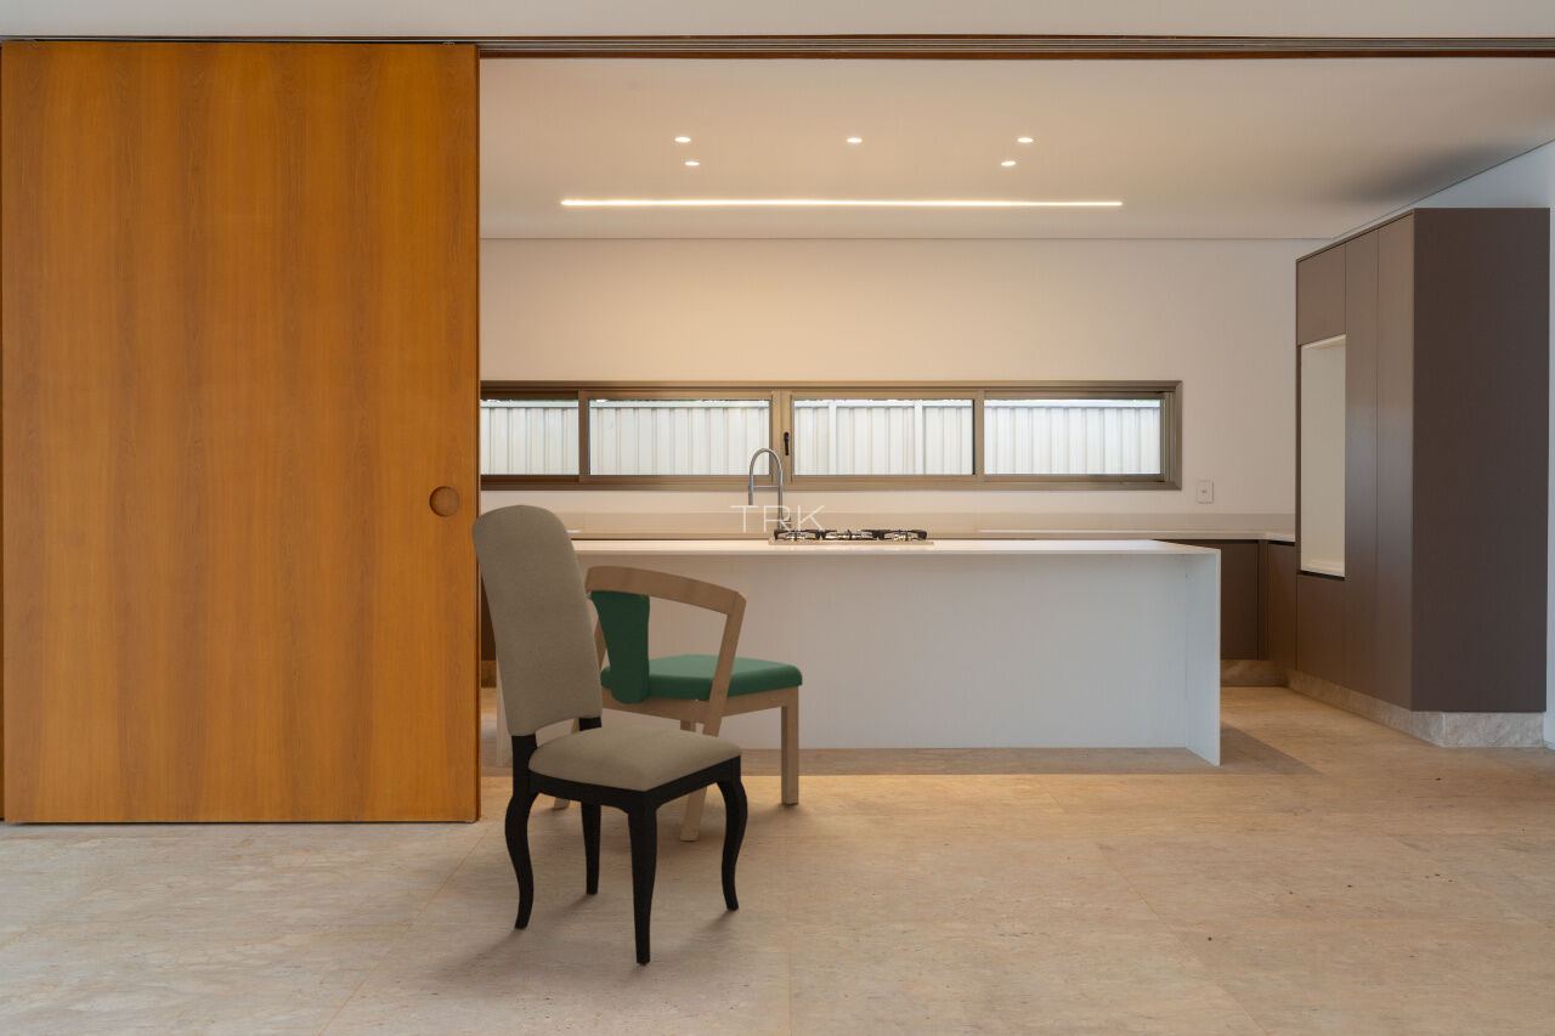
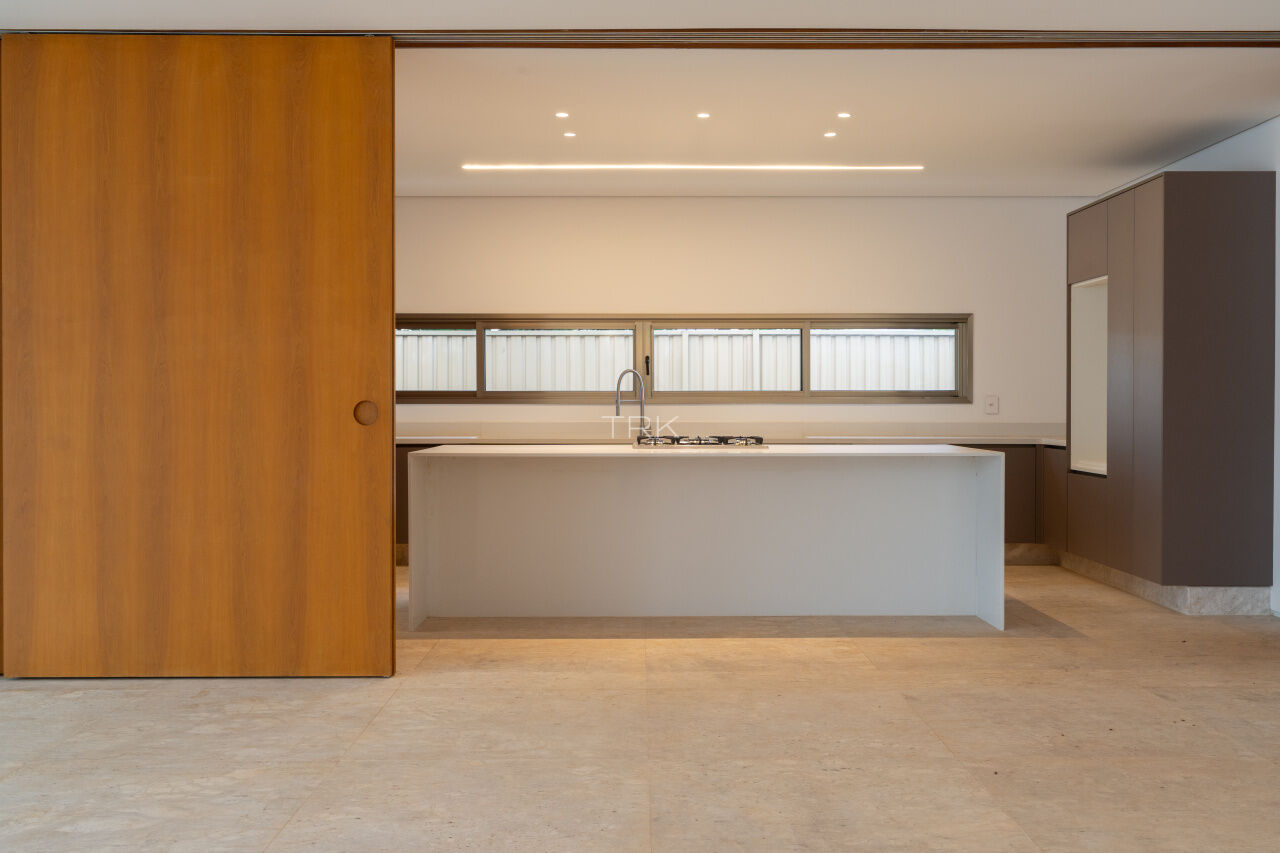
- dining chair (685, 683)
- dining chair (615, 725)
